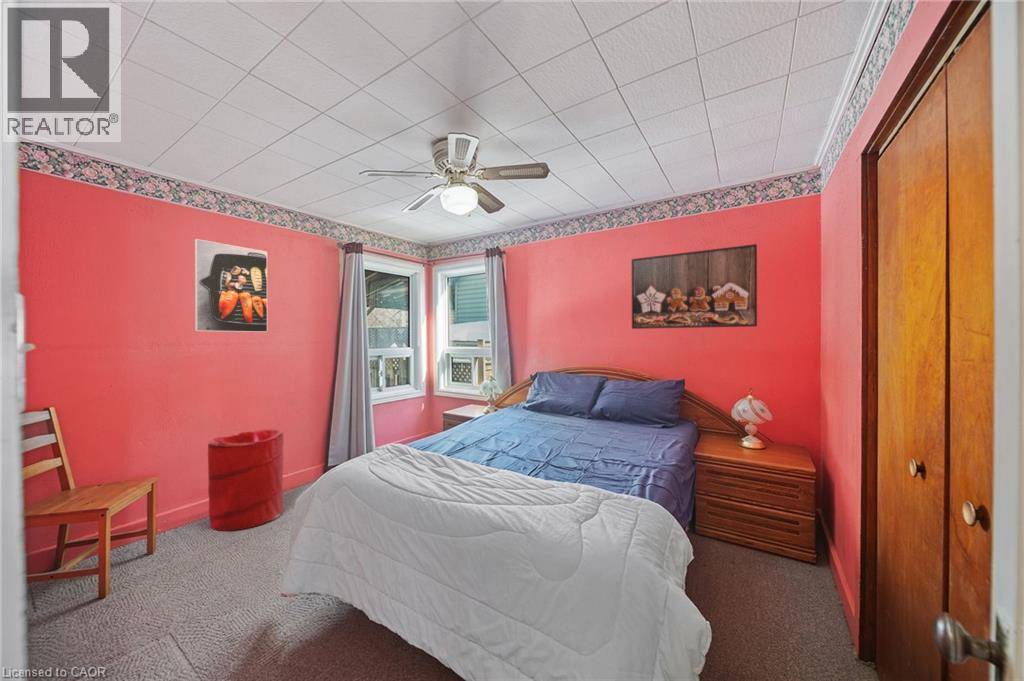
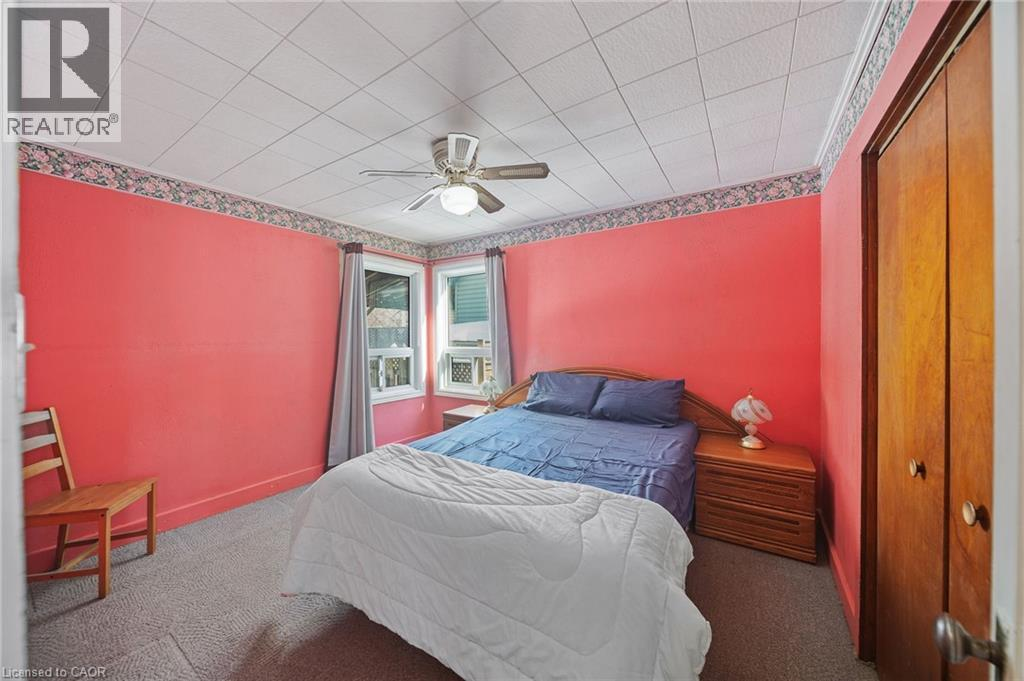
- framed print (689, 290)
- laundry hamper (247, 474)
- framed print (233, 288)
